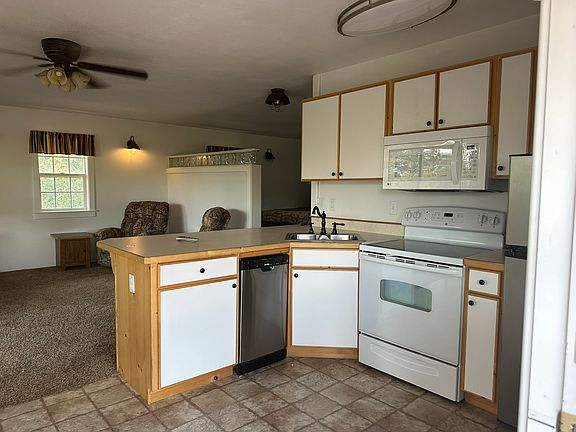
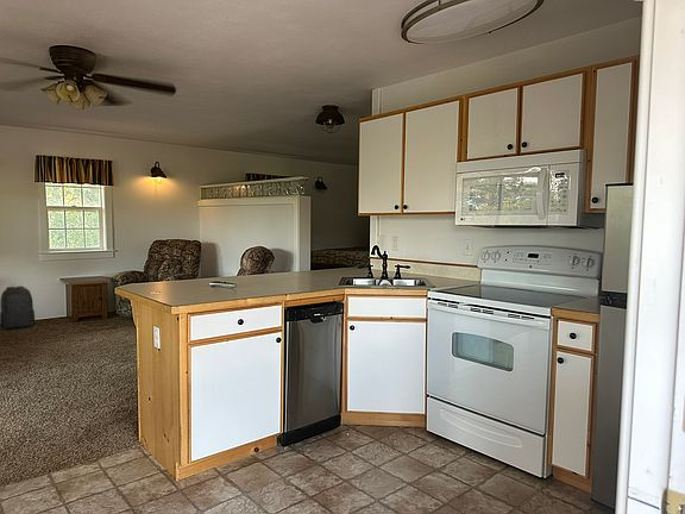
+ backpack (17, 305)
